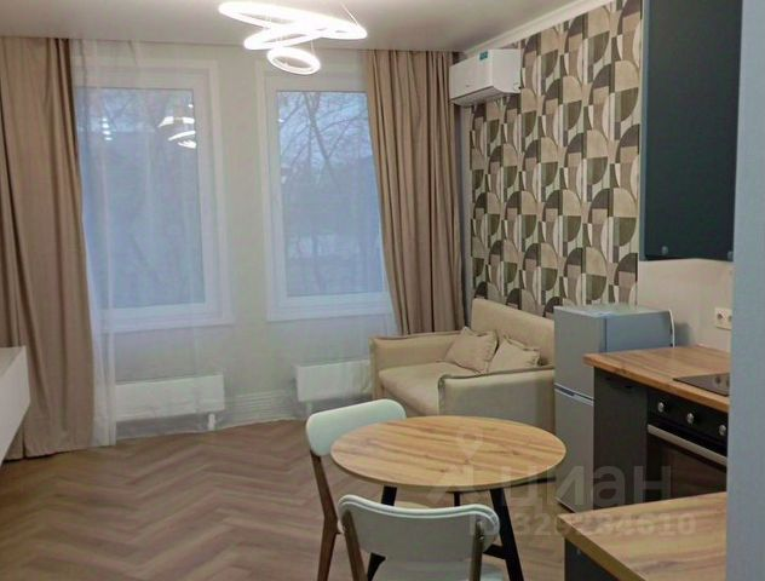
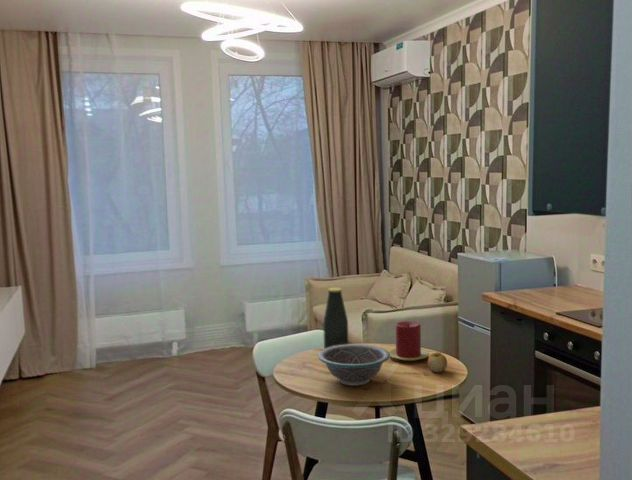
+ candle (408, 340)
+ bowl (354, 367)
+ apple (437, 361)
+ bottle (335, 321)
